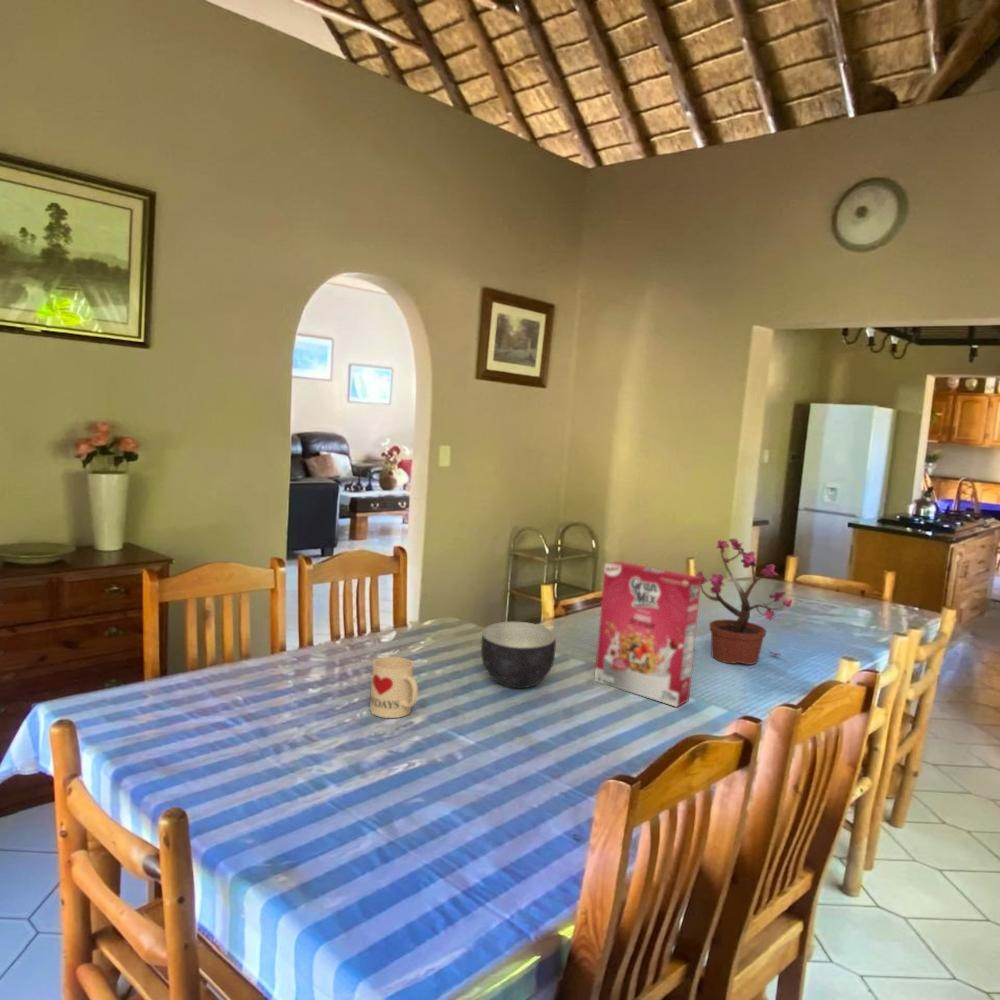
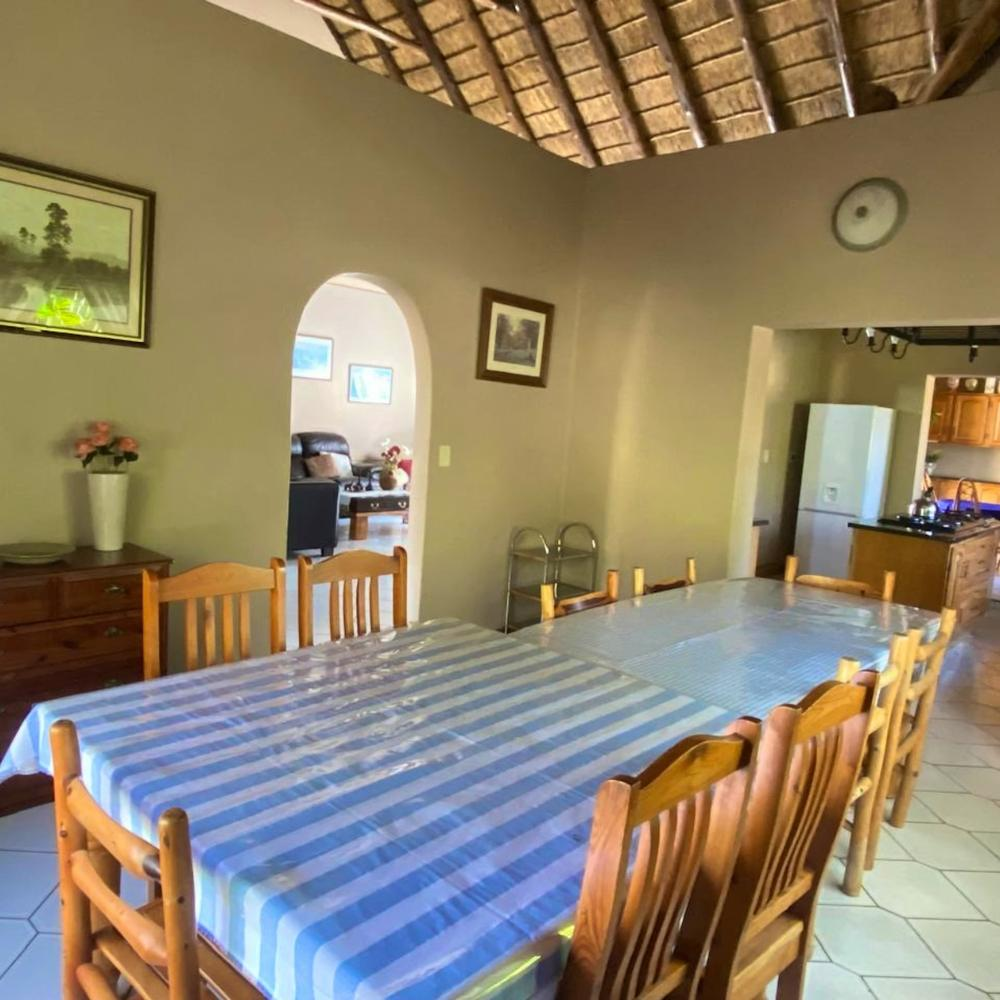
- mug (397, 689)
- potted plant (744, 597)
- bowl (517, 656)
- cereal box (646, 630)
